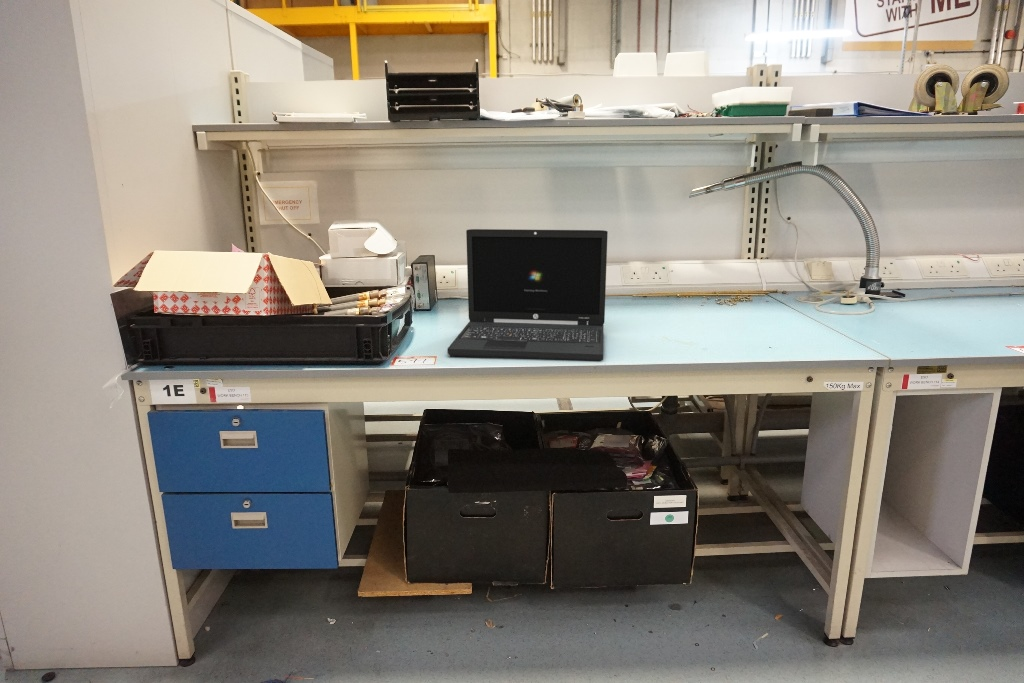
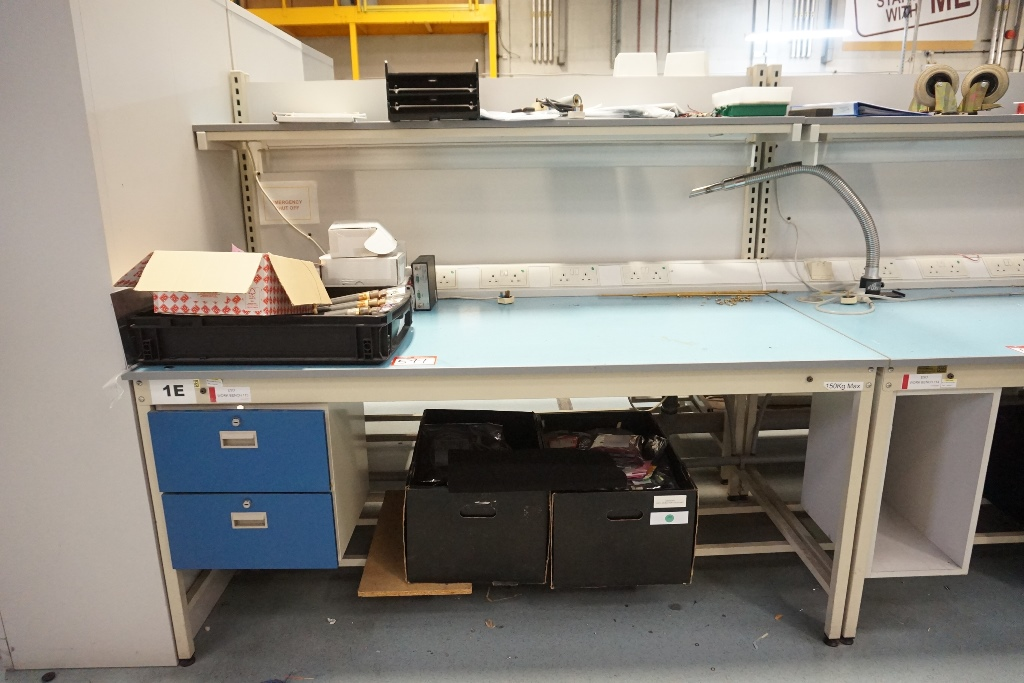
- laptop (530, 291)
